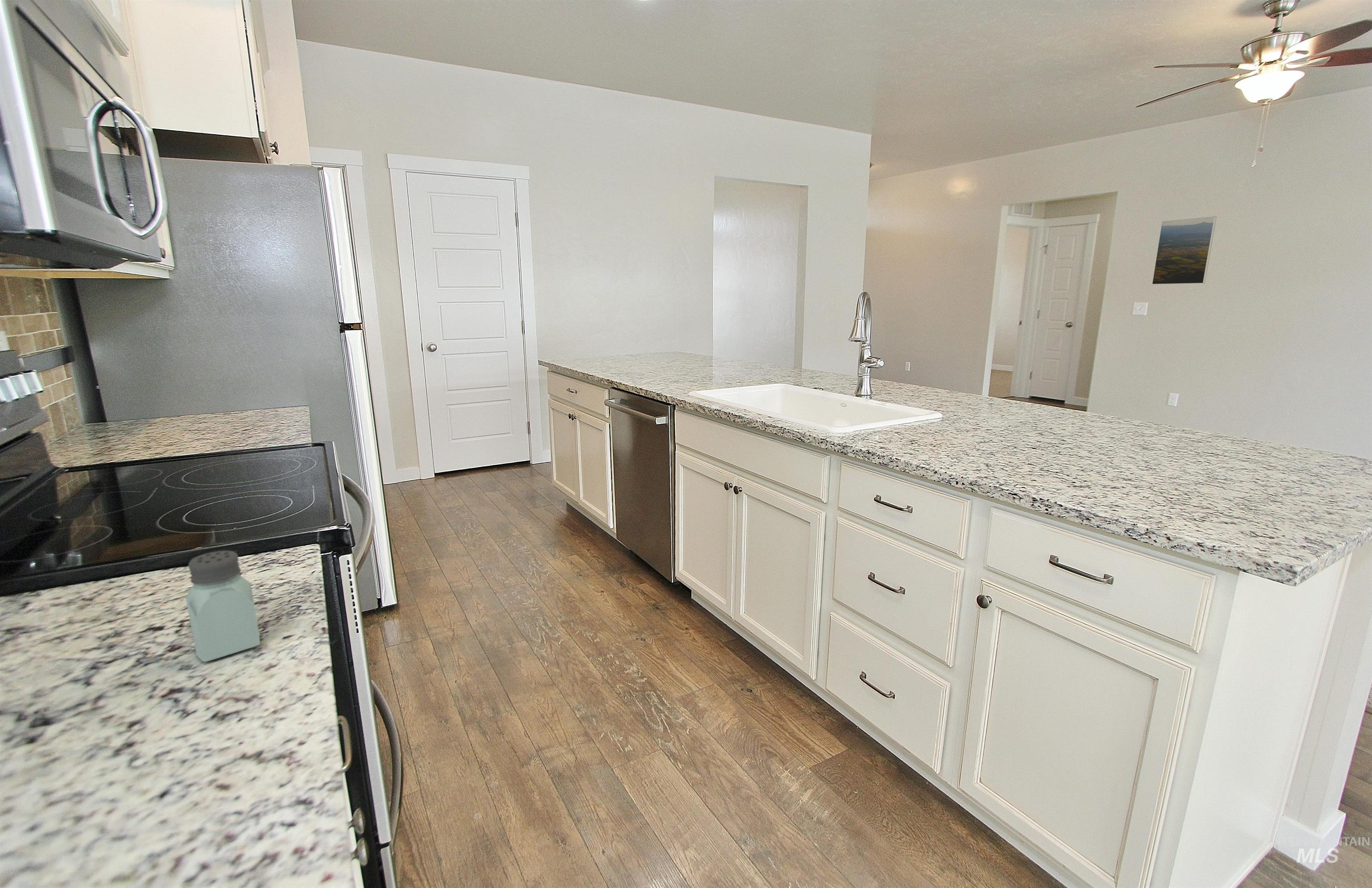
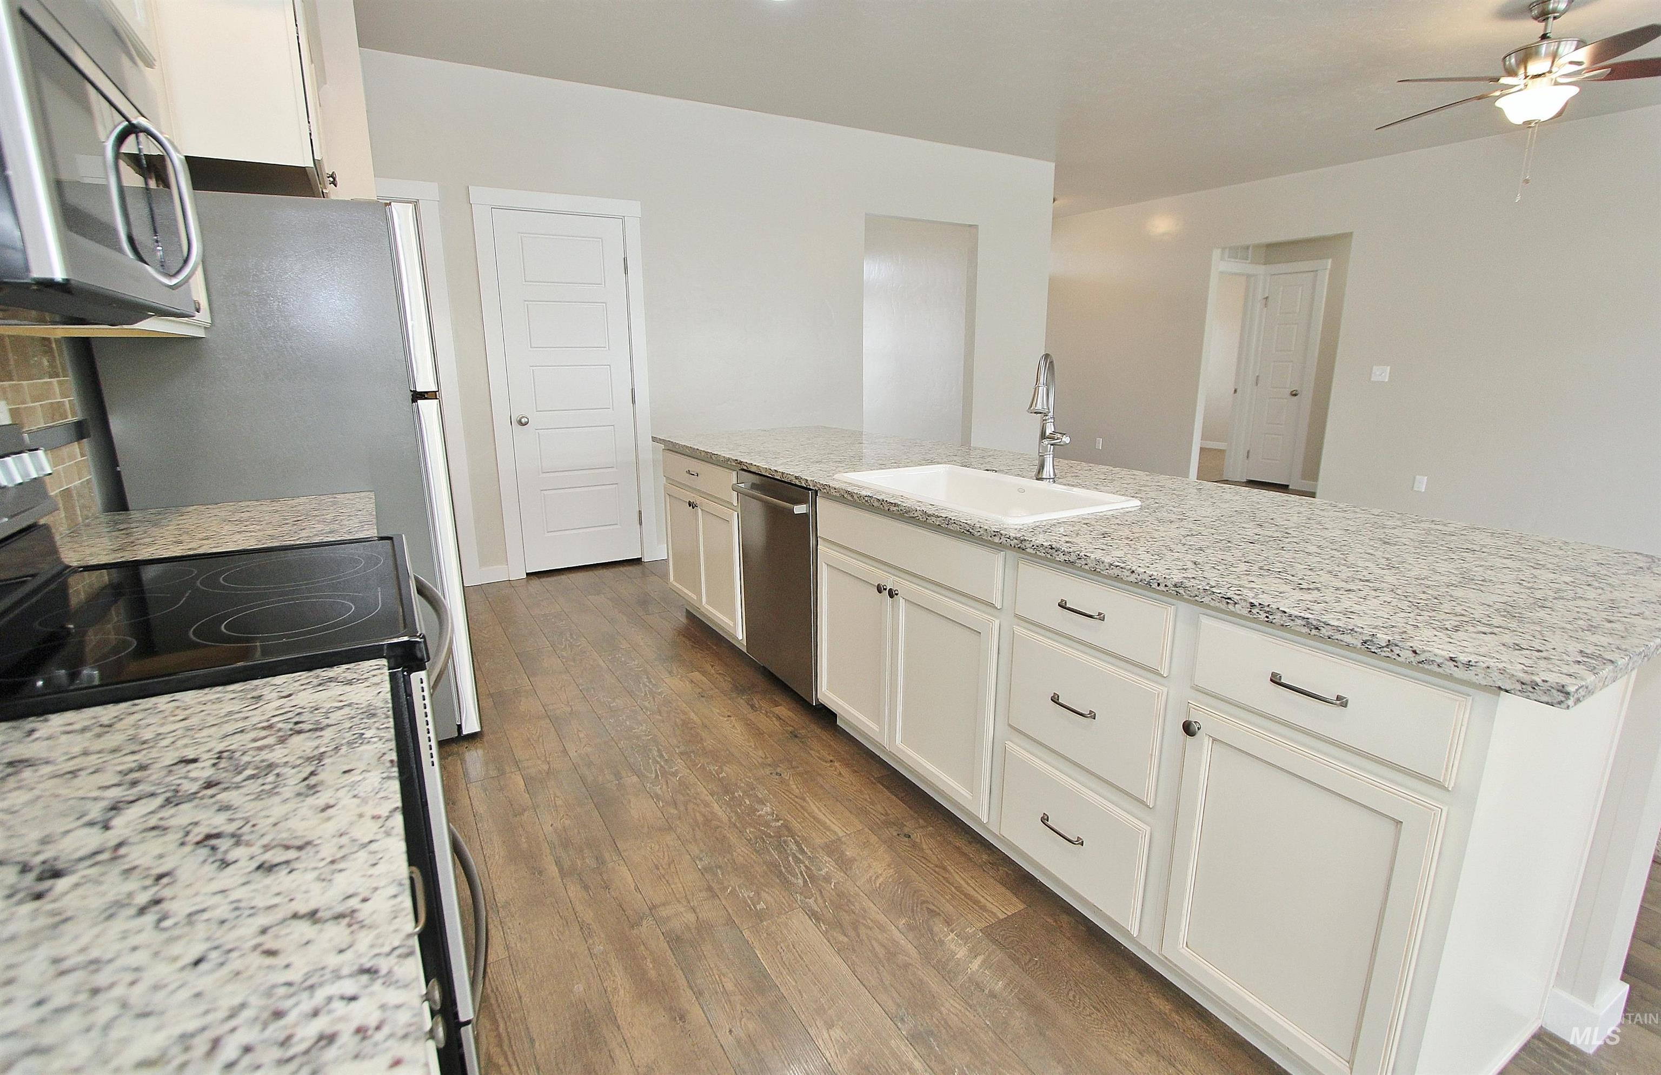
- saltshaker (221, 603)
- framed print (1183, 251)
